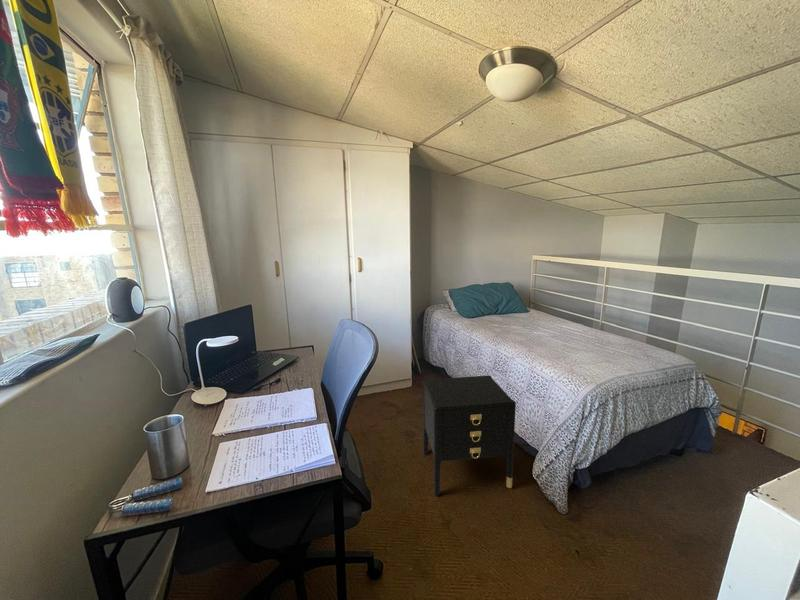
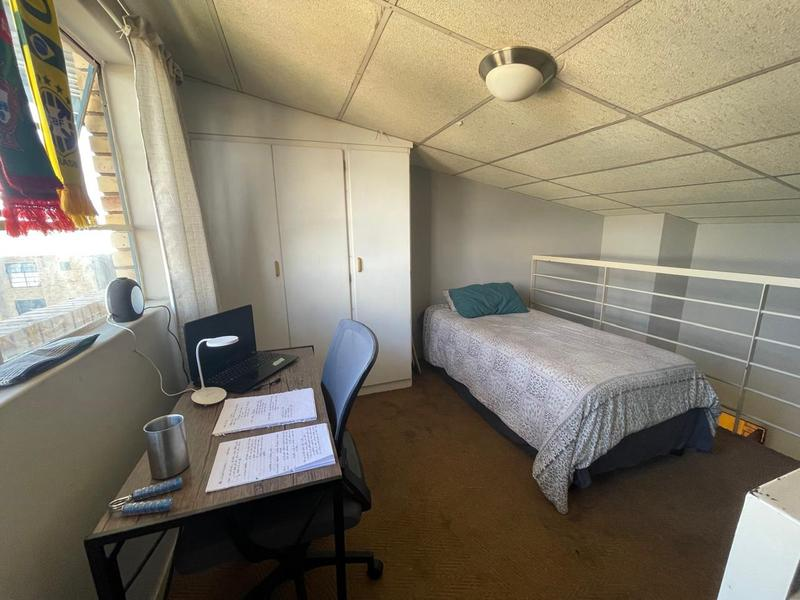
- nightstand (465, 430)
